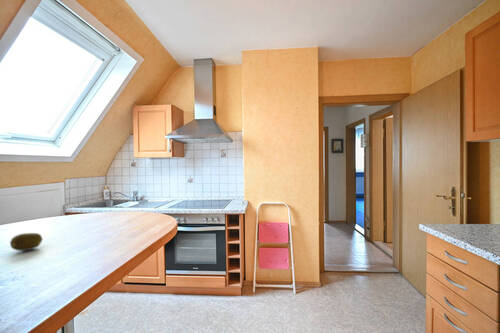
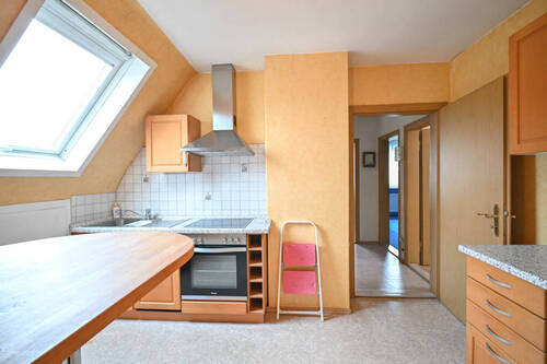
- fruit (26, 241)
